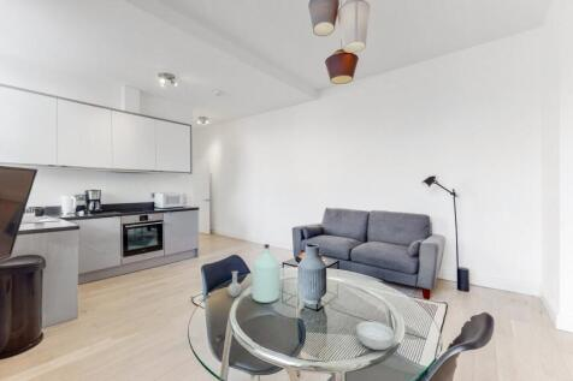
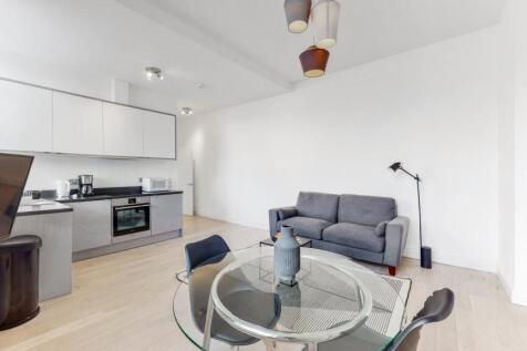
- bottle (253, 270)
- cereal bowl (374, 337)
